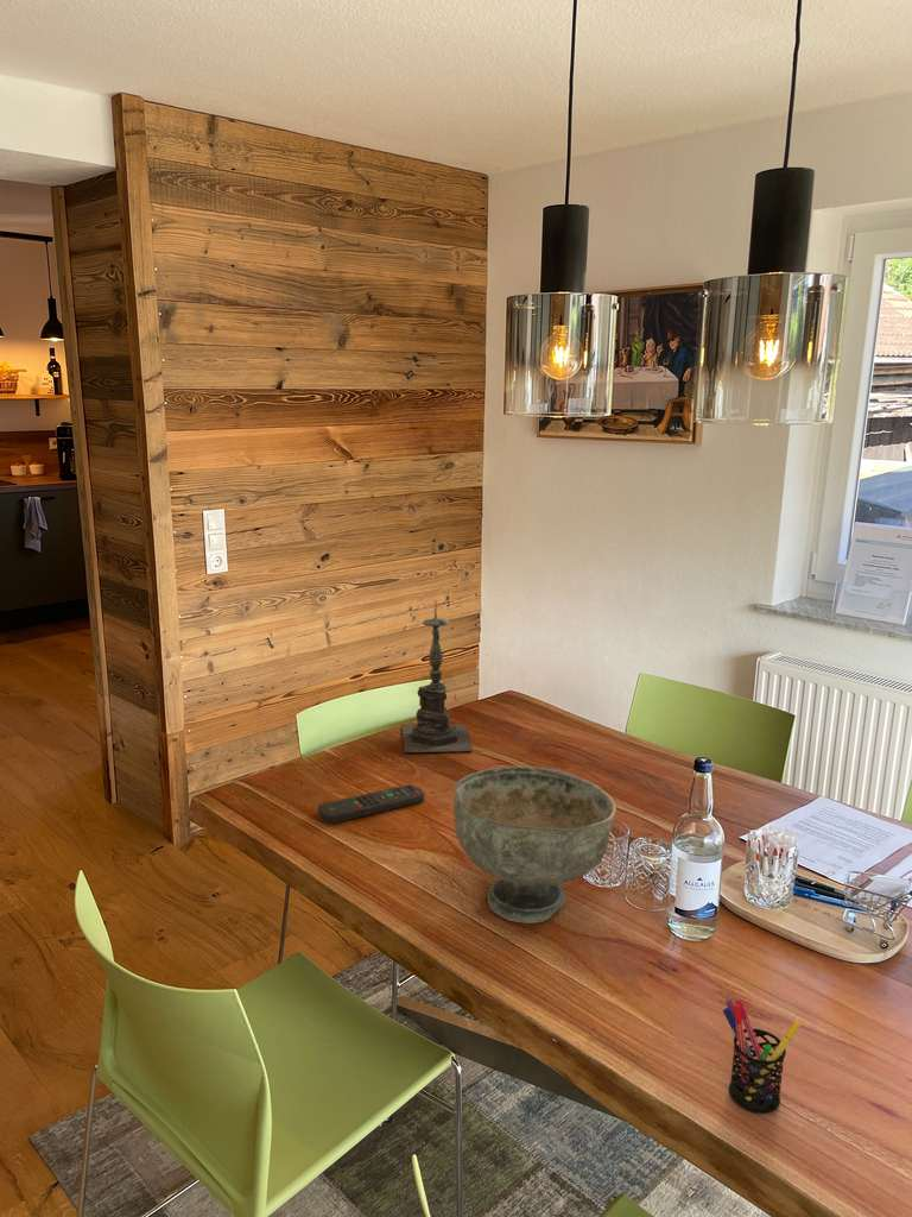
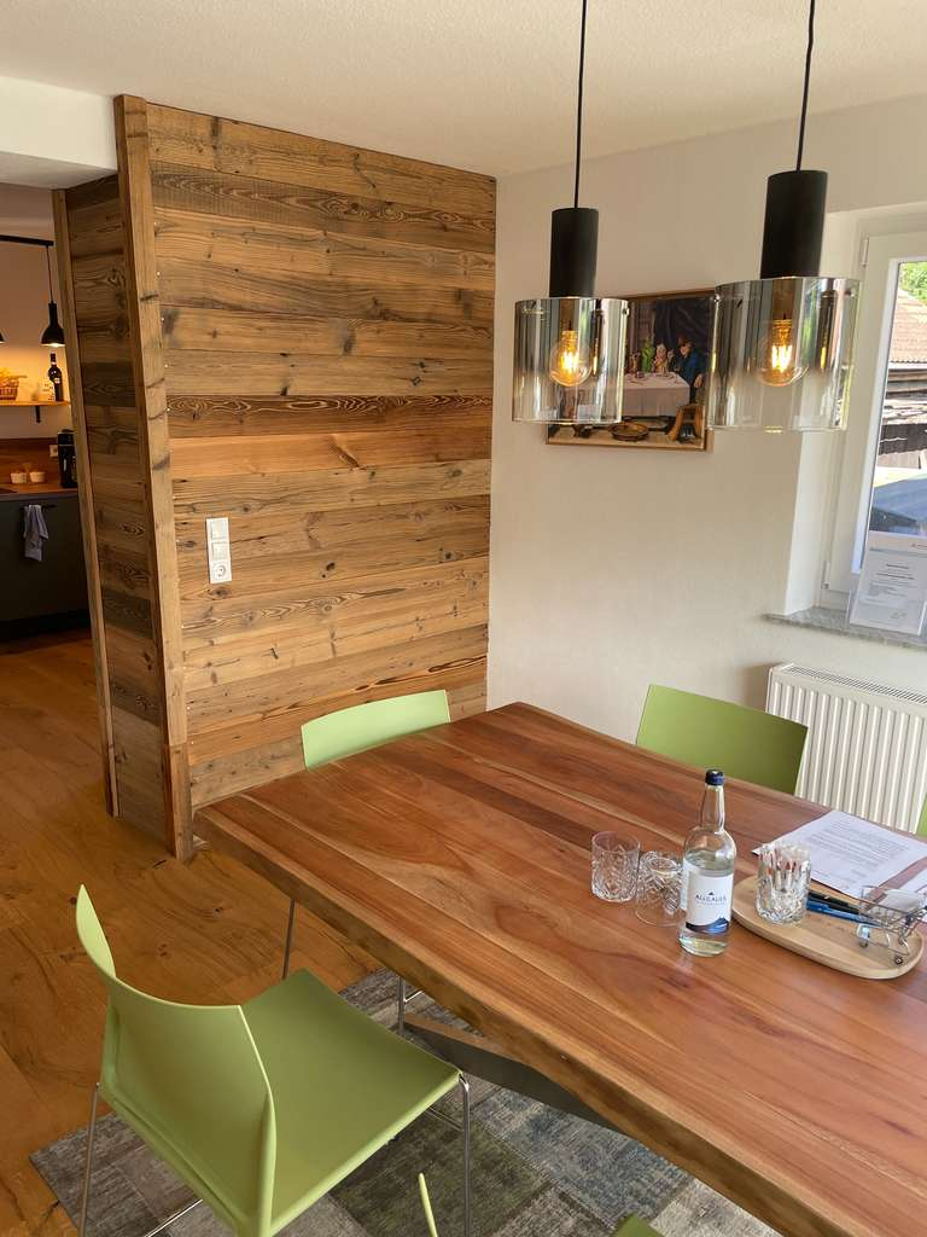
- candle holder (437, 670)
- pen holder (756, 1055)
- remote control (372, 802)
- decorative bowl (530, 847)
